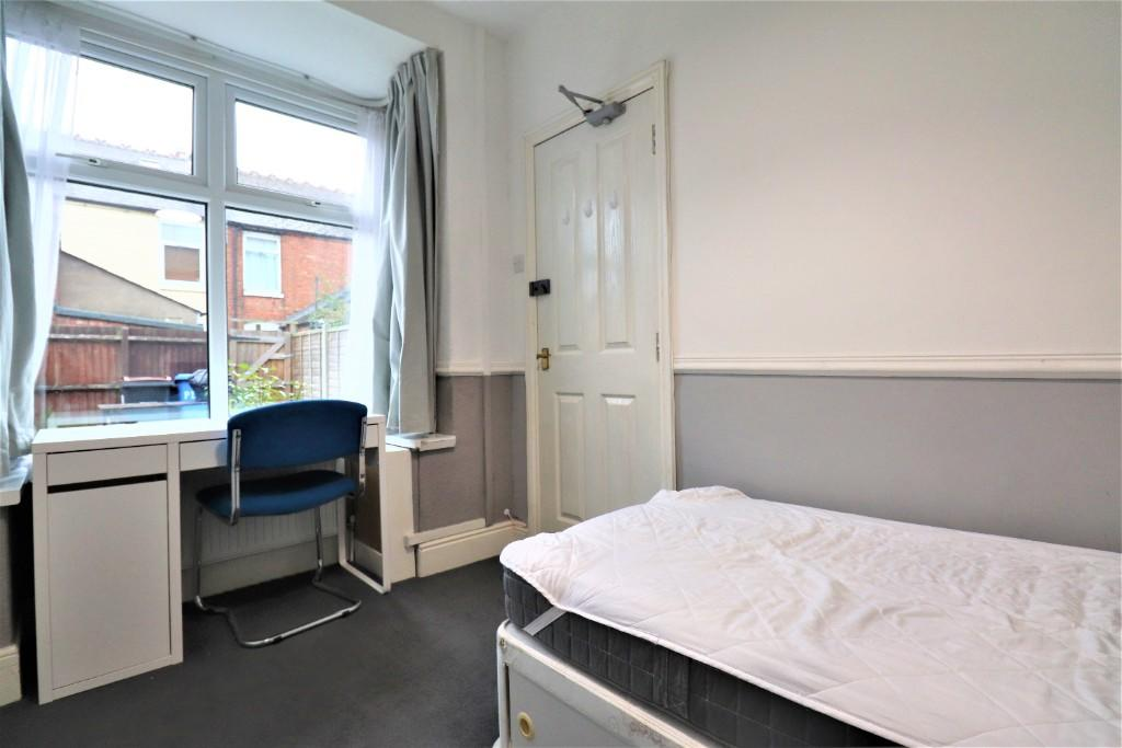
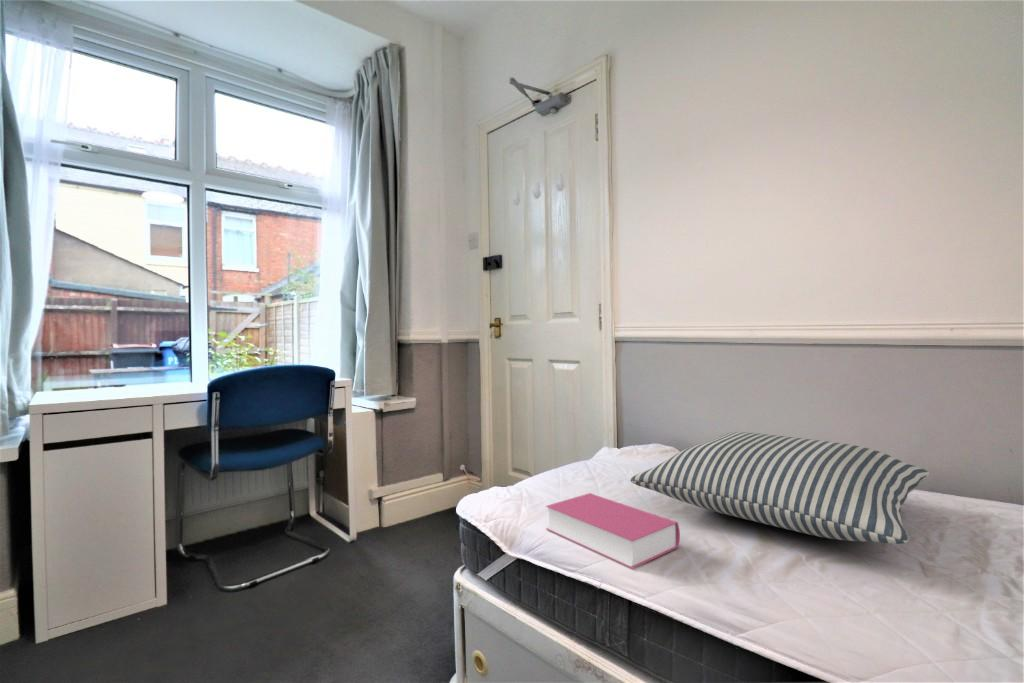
+ book (609, 525)
+ pillow (779, 476)
